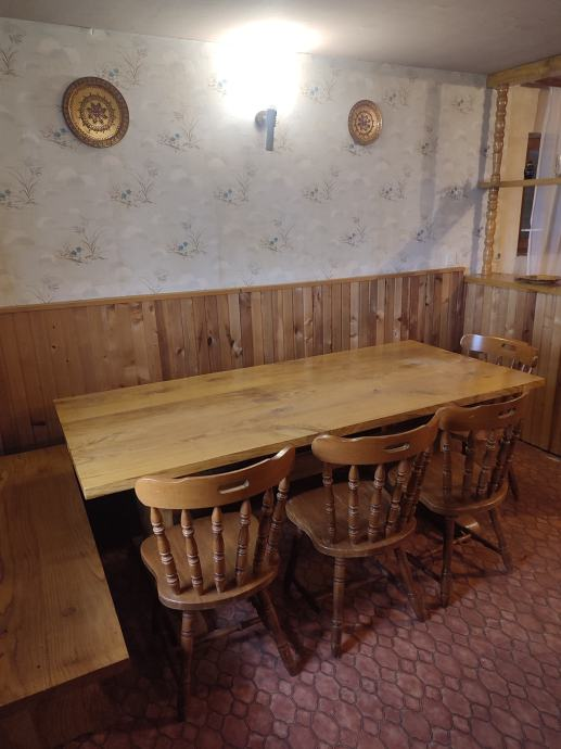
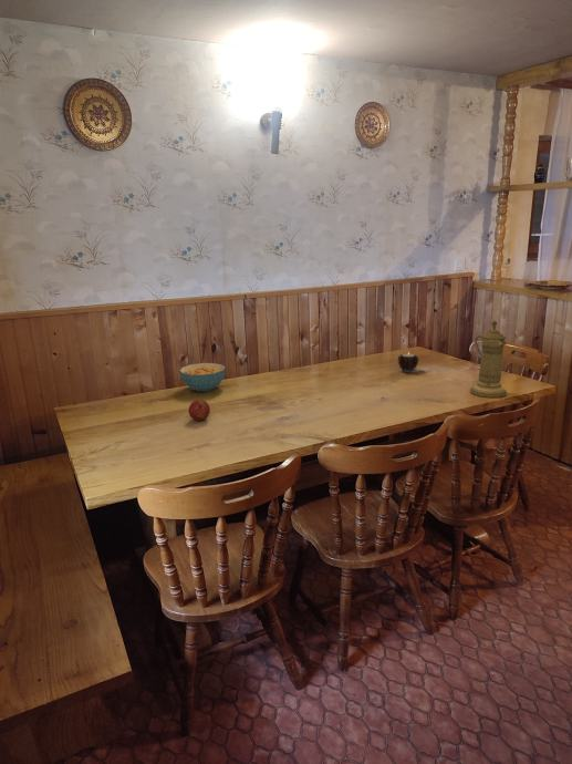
+ cereal bowl (202, 379)
+ fruit (198, 410)
+ coffee pot (489, 357)
+ candle (407, 361)
